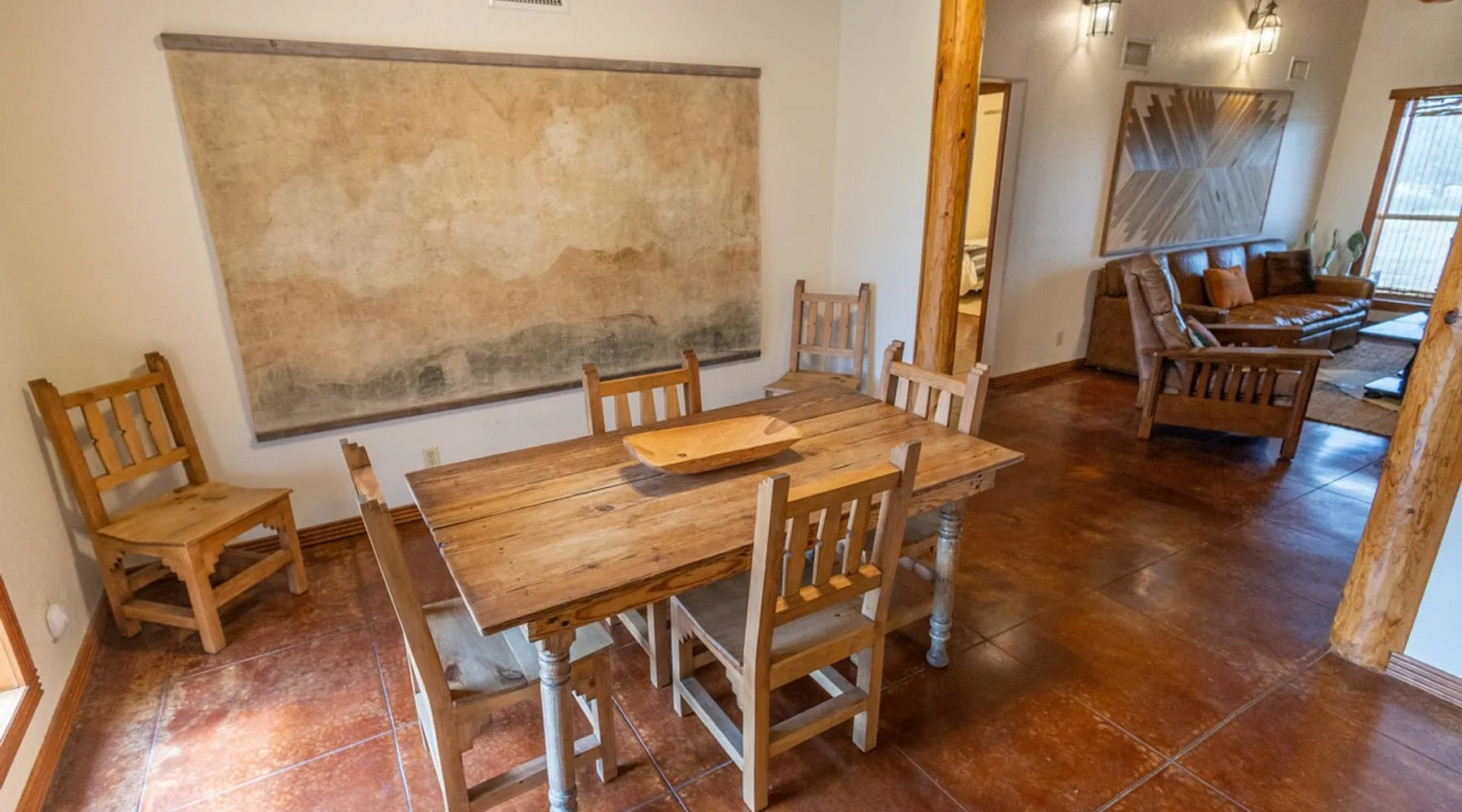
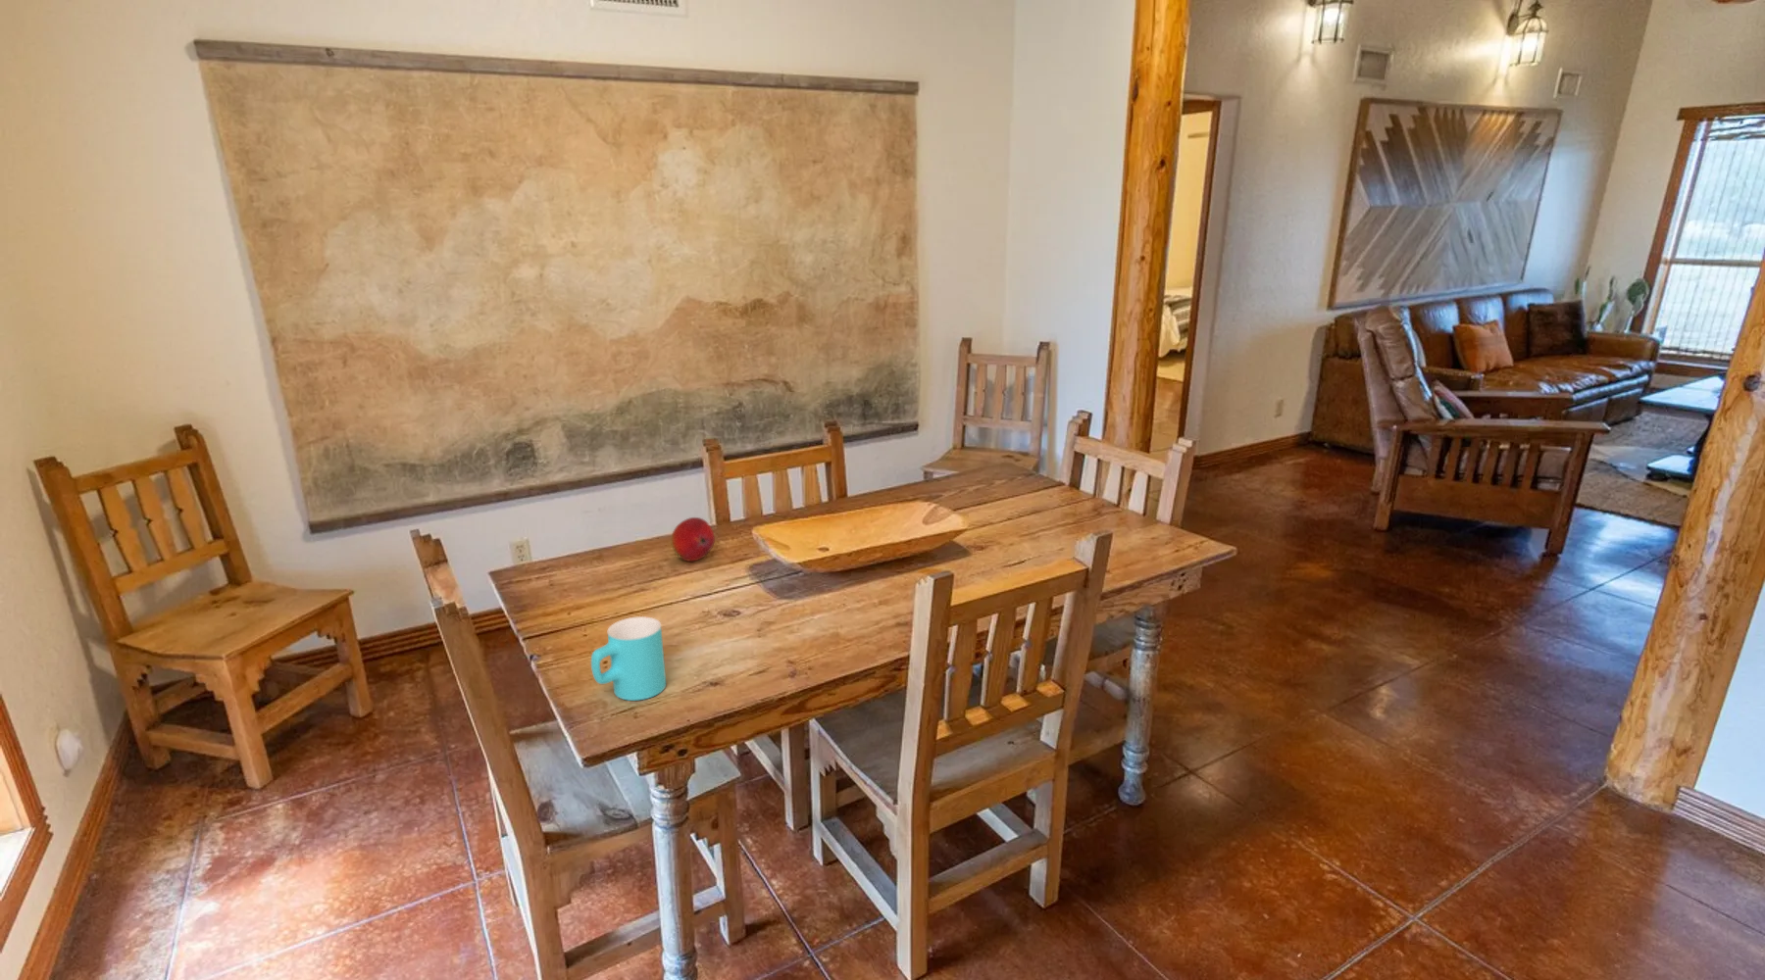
+ fruit (692, 538)
+ cup (627, 659)
